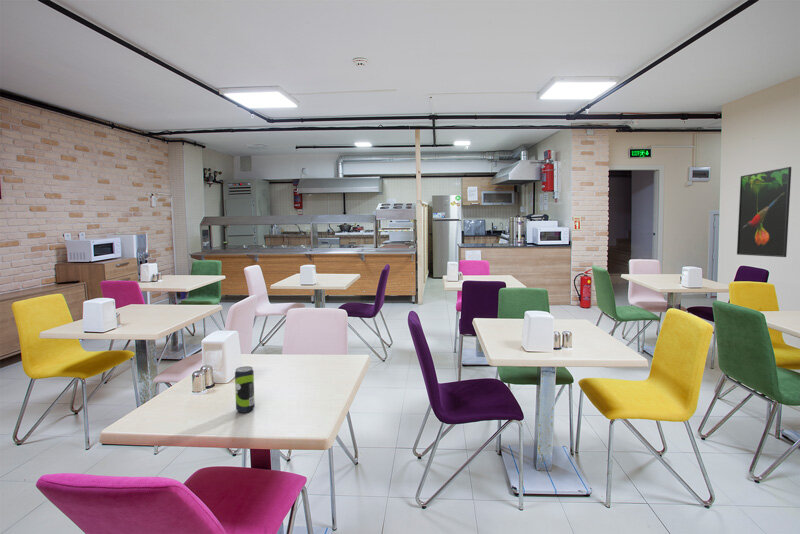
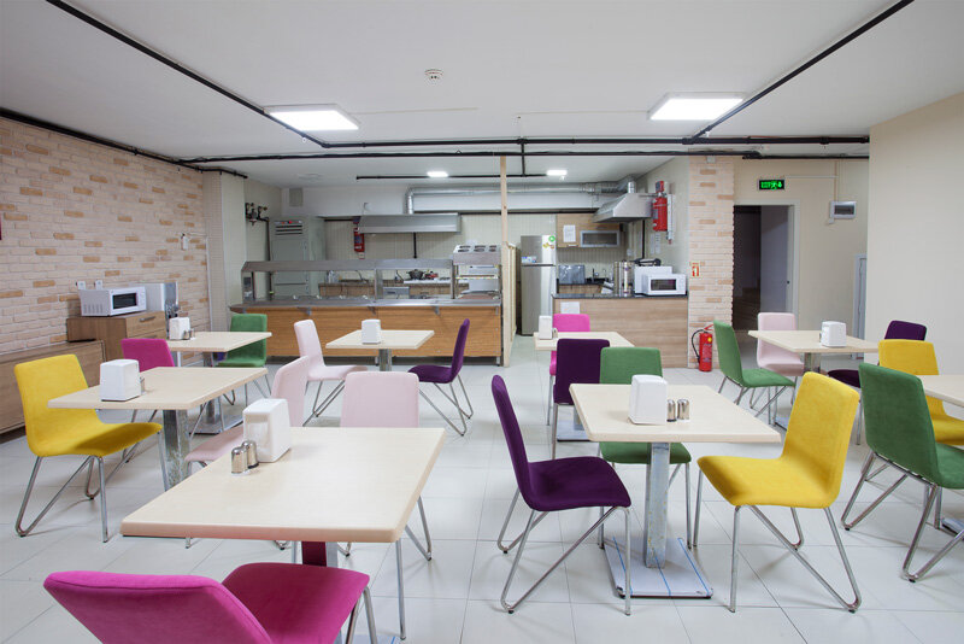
- beverage can (244, 389)
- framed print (762, 214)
